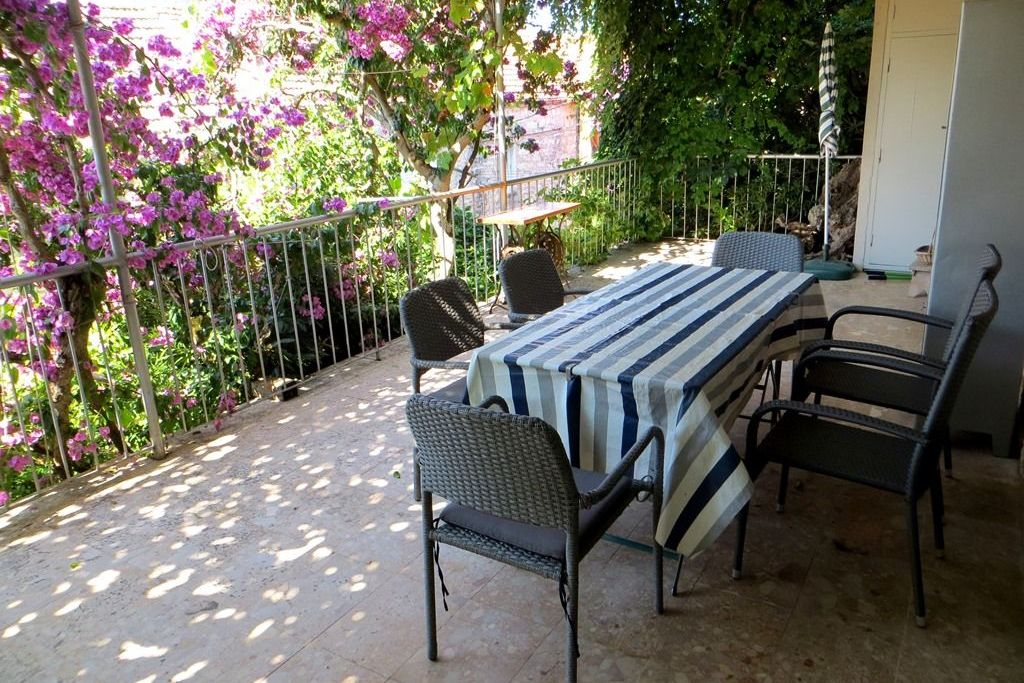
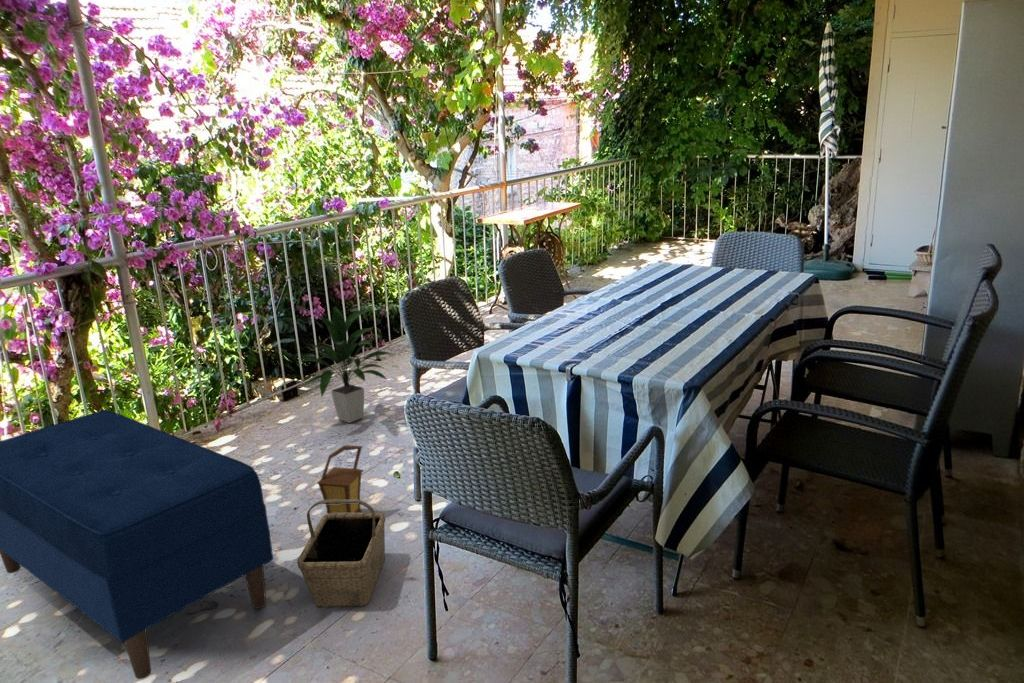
+ bench (117, 525)
+ indoor plant (344, 361)
+ lantern (342, 482)
+ basket (343, 542)
